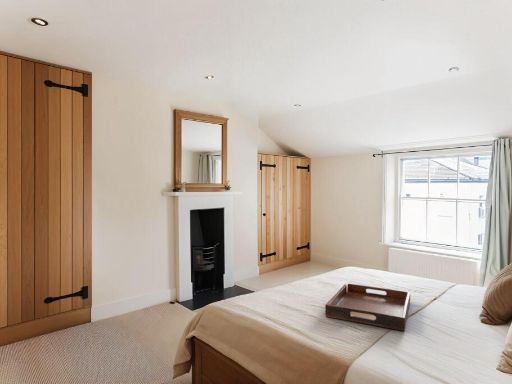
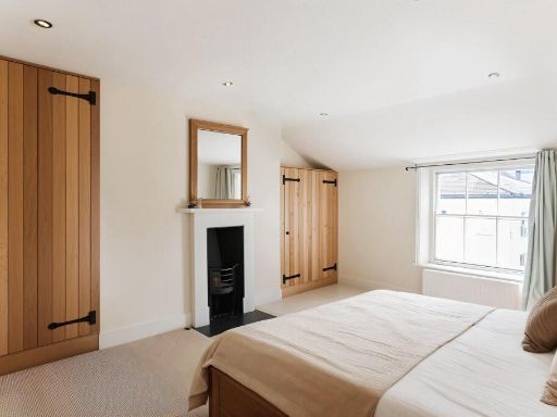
- serving tray (370, 303)
